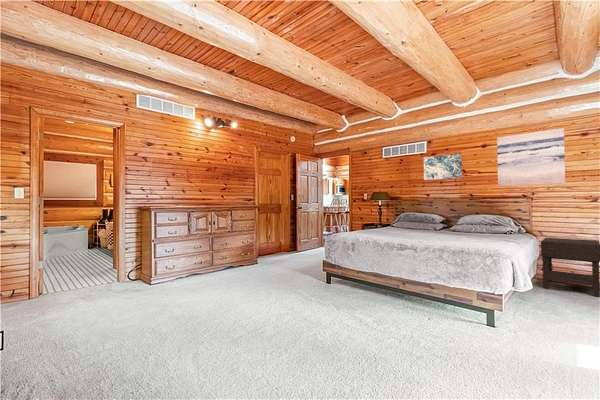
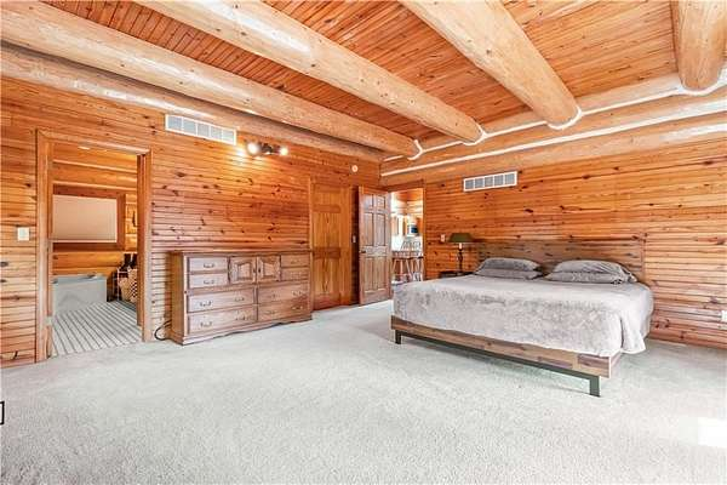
- wall art (442, 167)
- wall art (529, 159)
- nightstand (573, 260)
